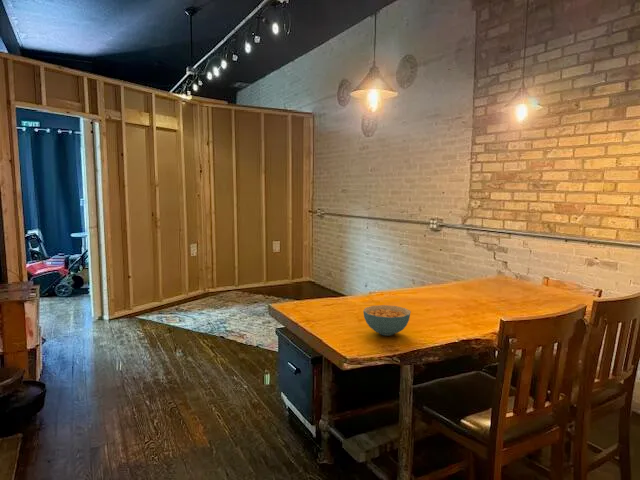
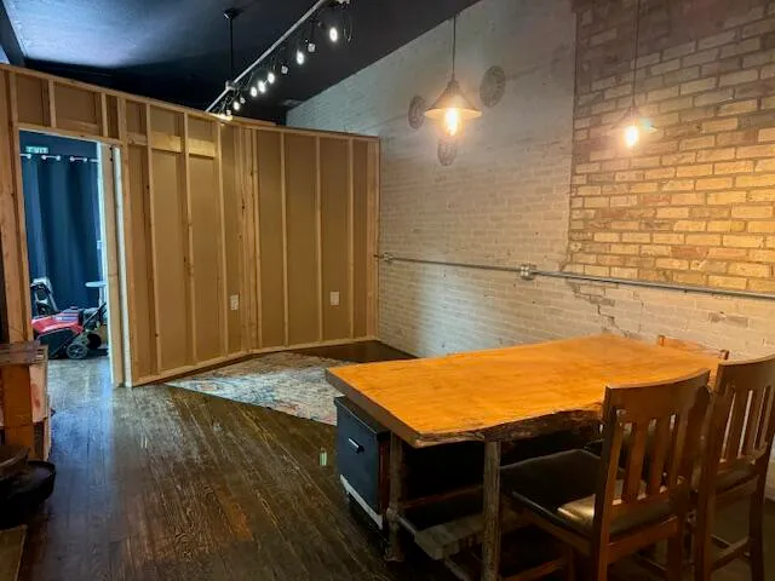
- cereal bowl (386, 322)
